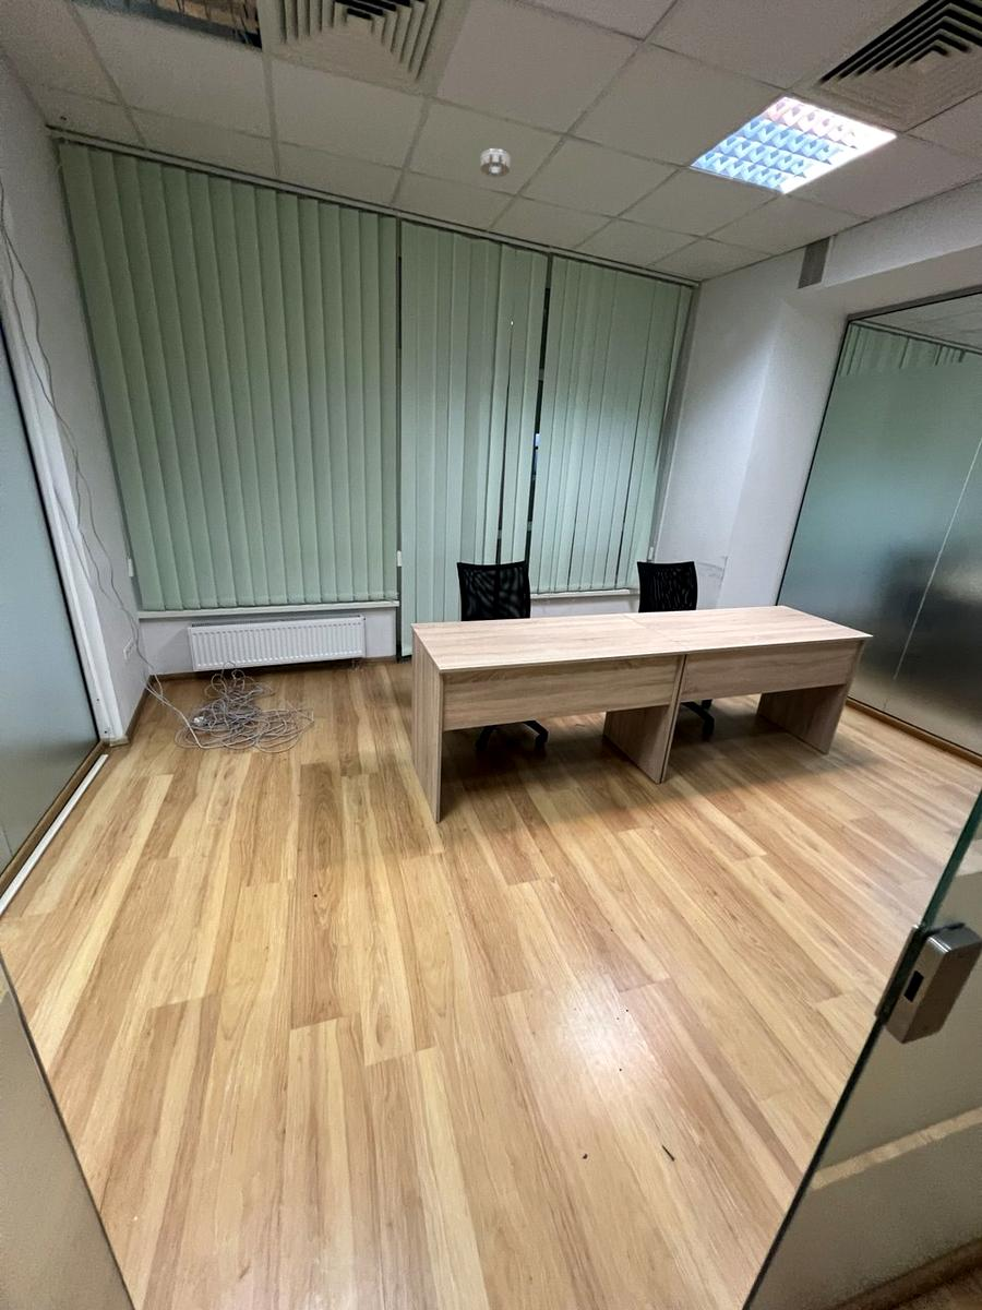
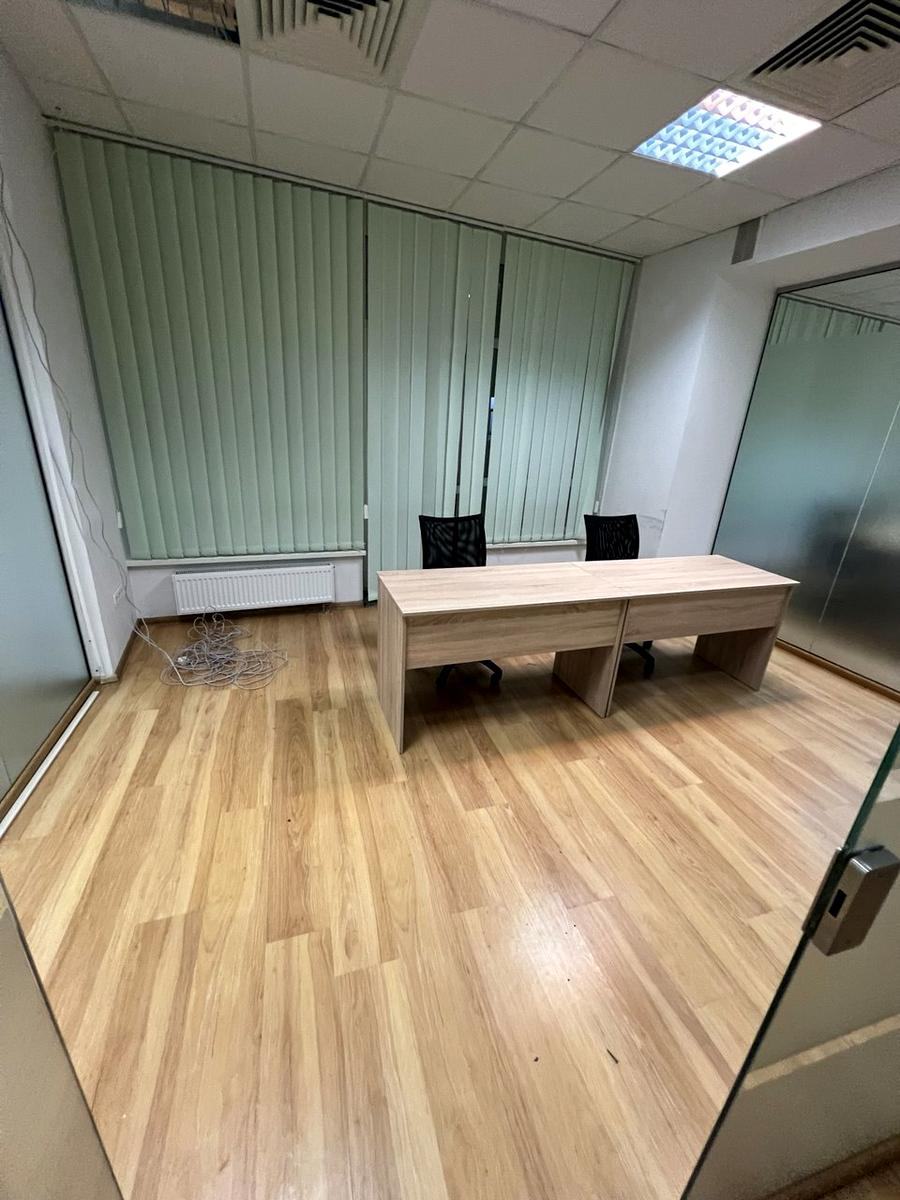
- smoke detector (495, 162)
